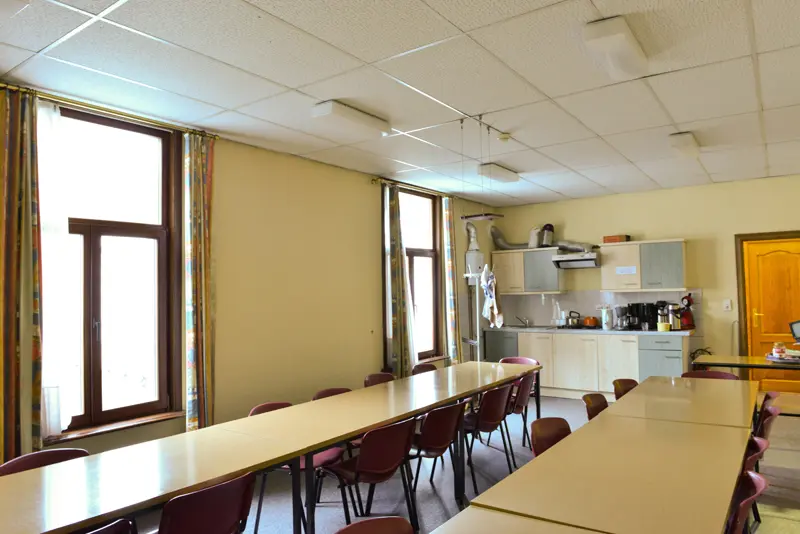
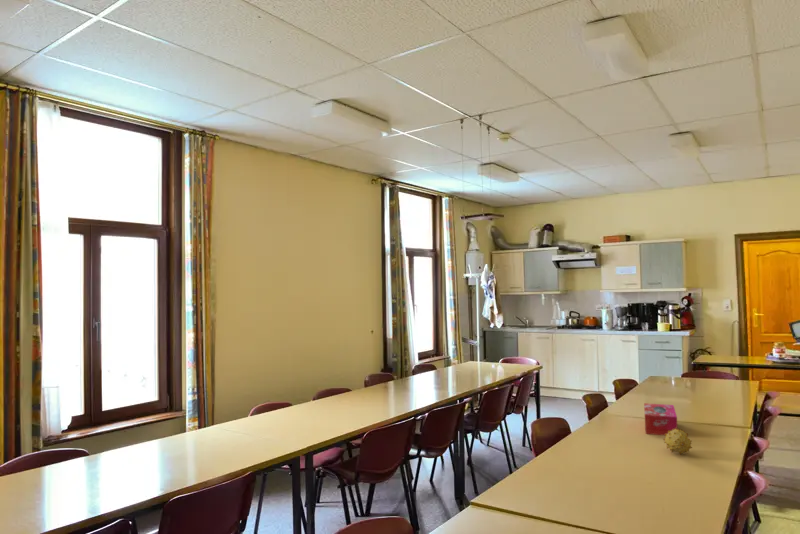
+ fruit (676, 439)
+ tissue box (660, 418)
